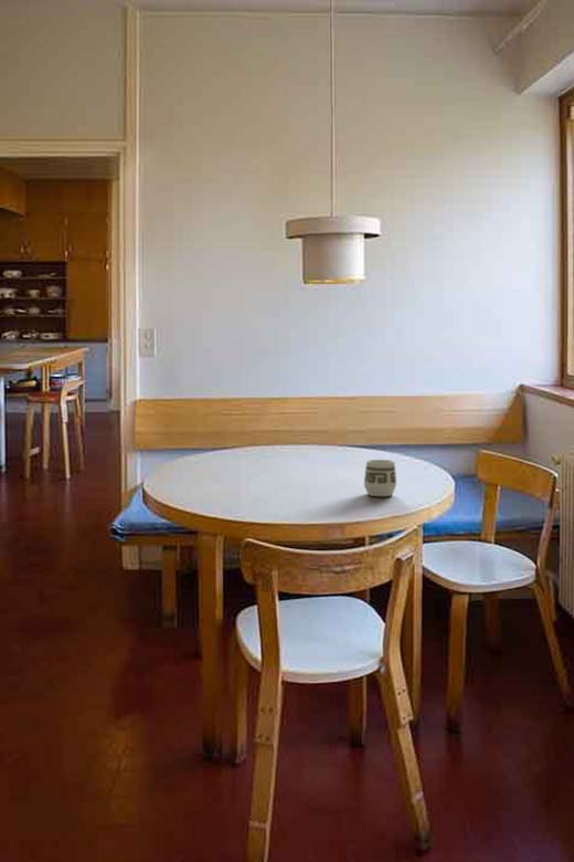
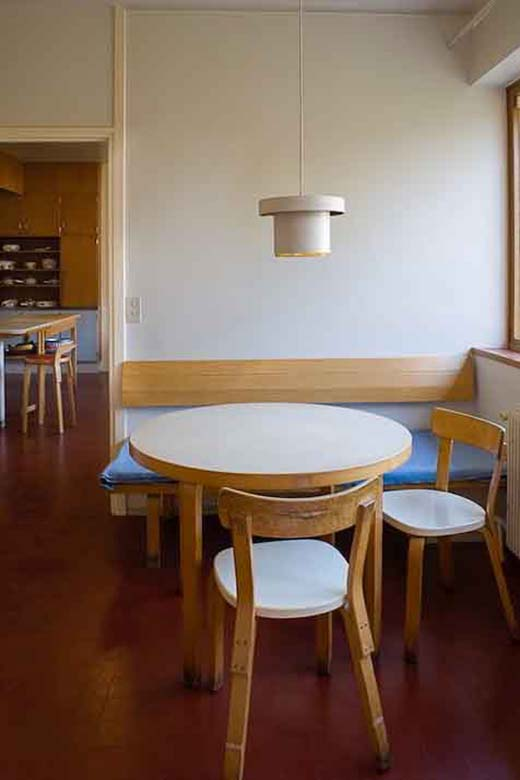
- cup (380, 477)
